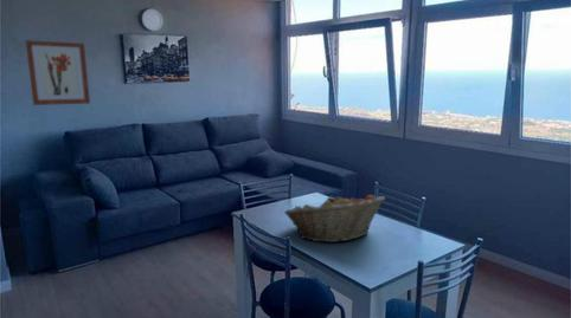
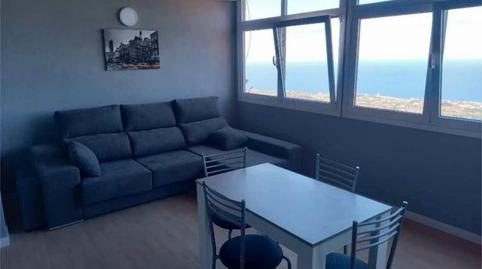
- fruit basket (334, 213)
- wall art (59, 73)
